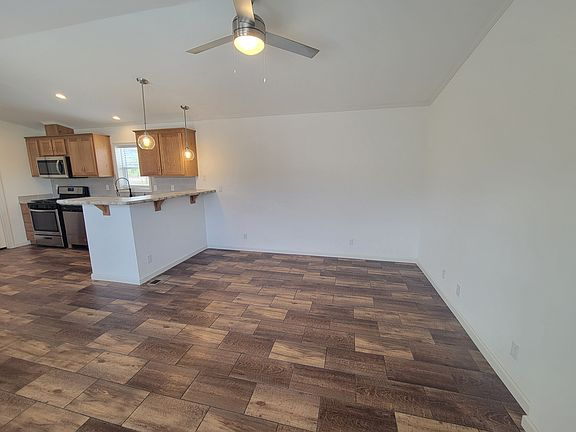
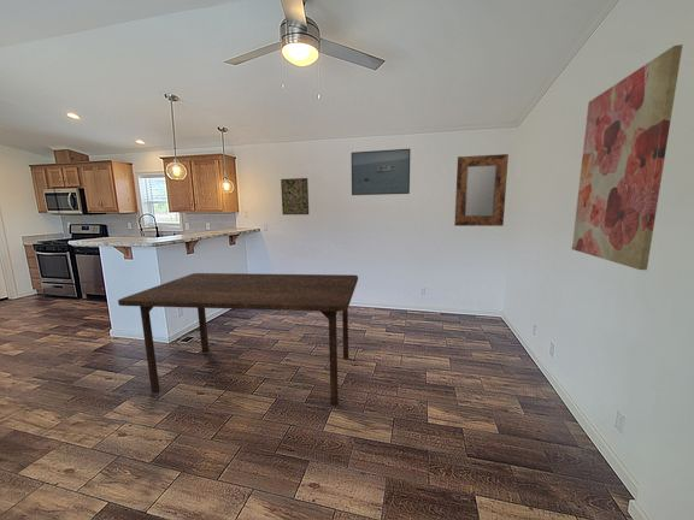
+ home mirror (480, 191)
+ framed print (294, 196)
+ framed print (380, 172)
+ wall art (613, 172)
+ dining table (257, 308)
